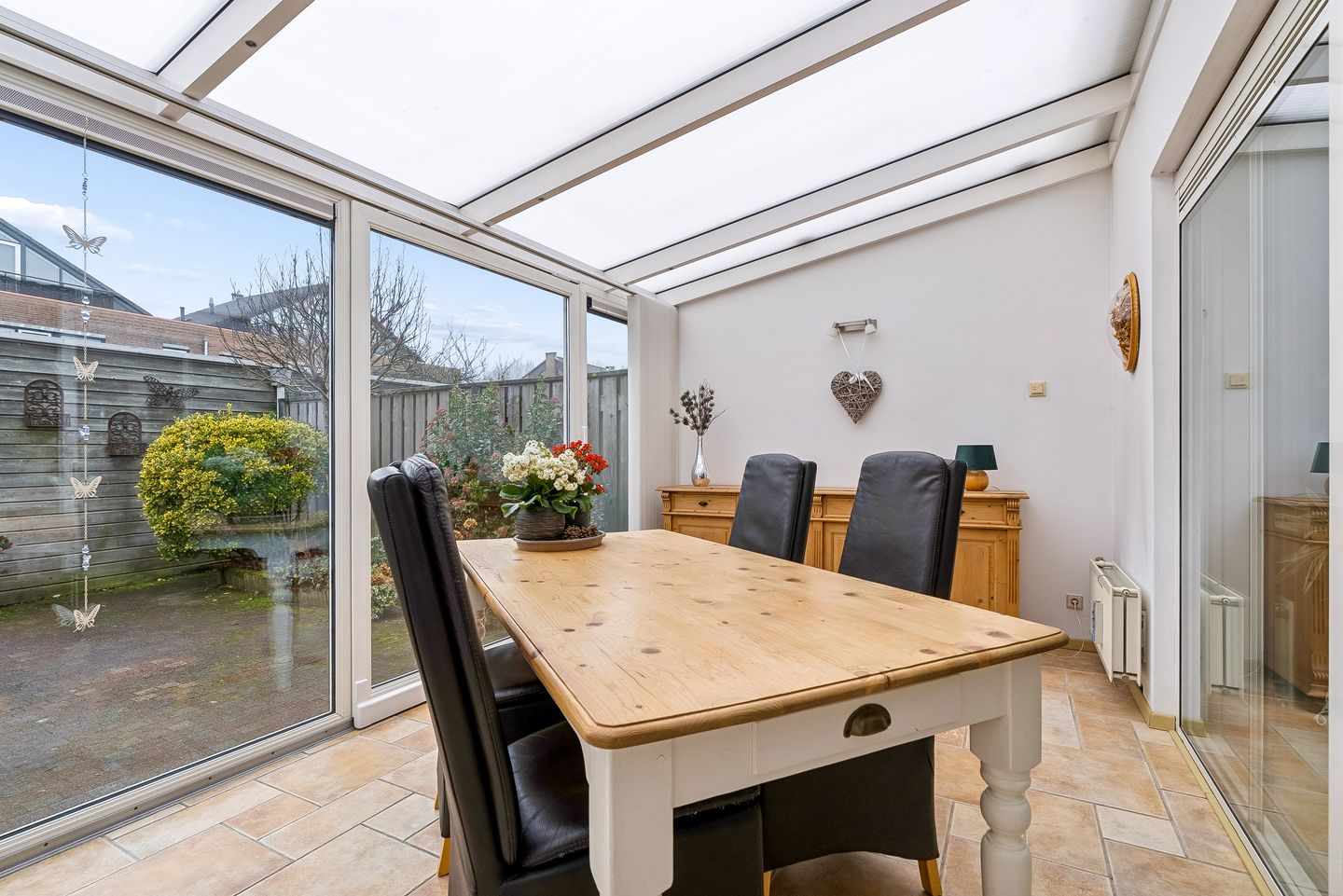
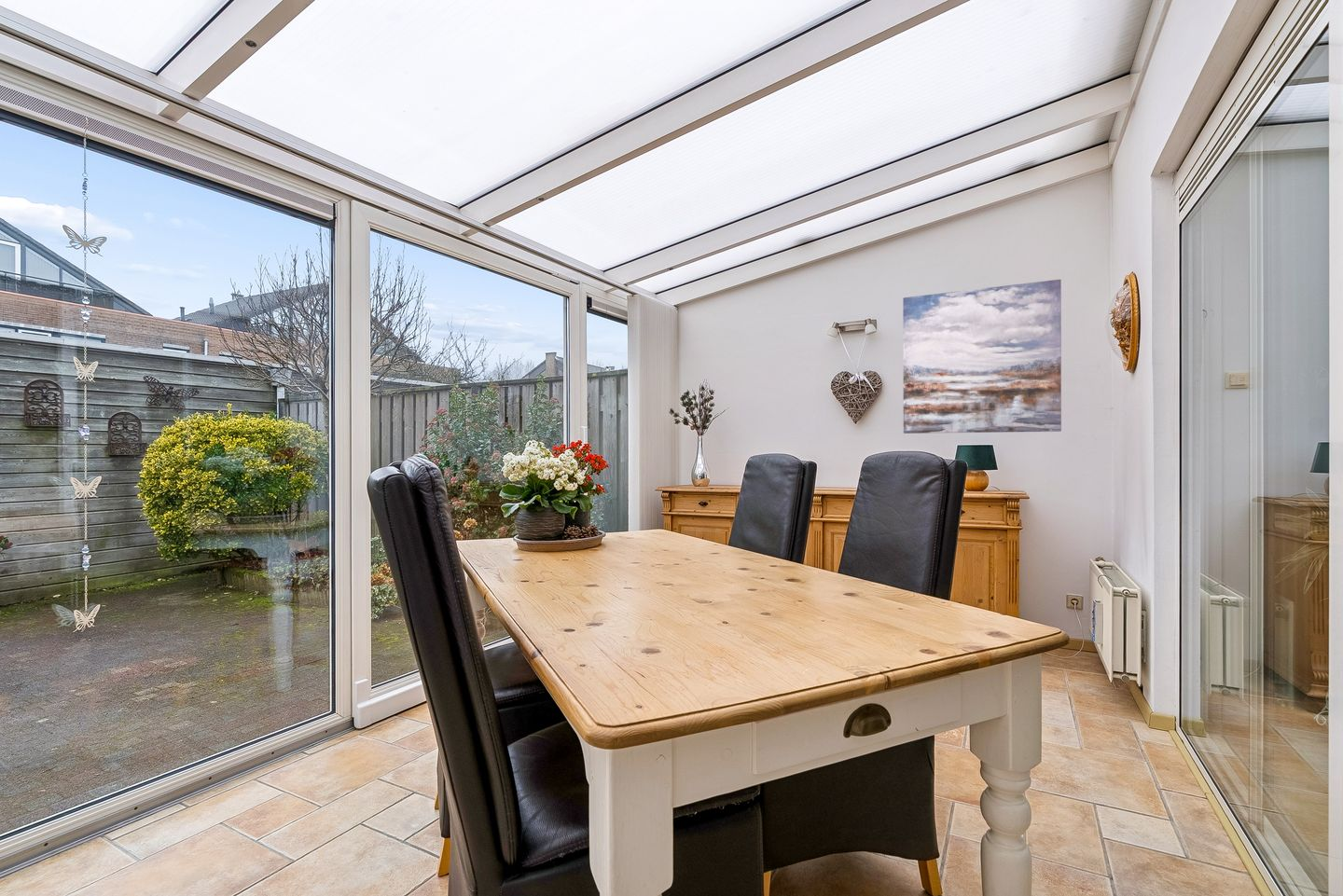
+ wall art (977, 361)
